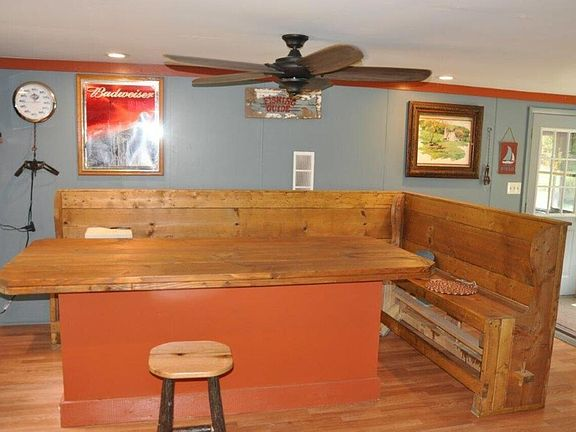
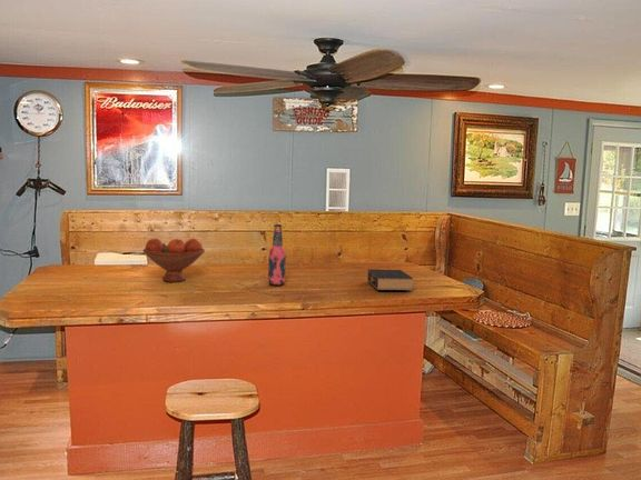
+ fruit bowl (174, 258)
+ book (388, 280)
+ alcohol (277, 254)
